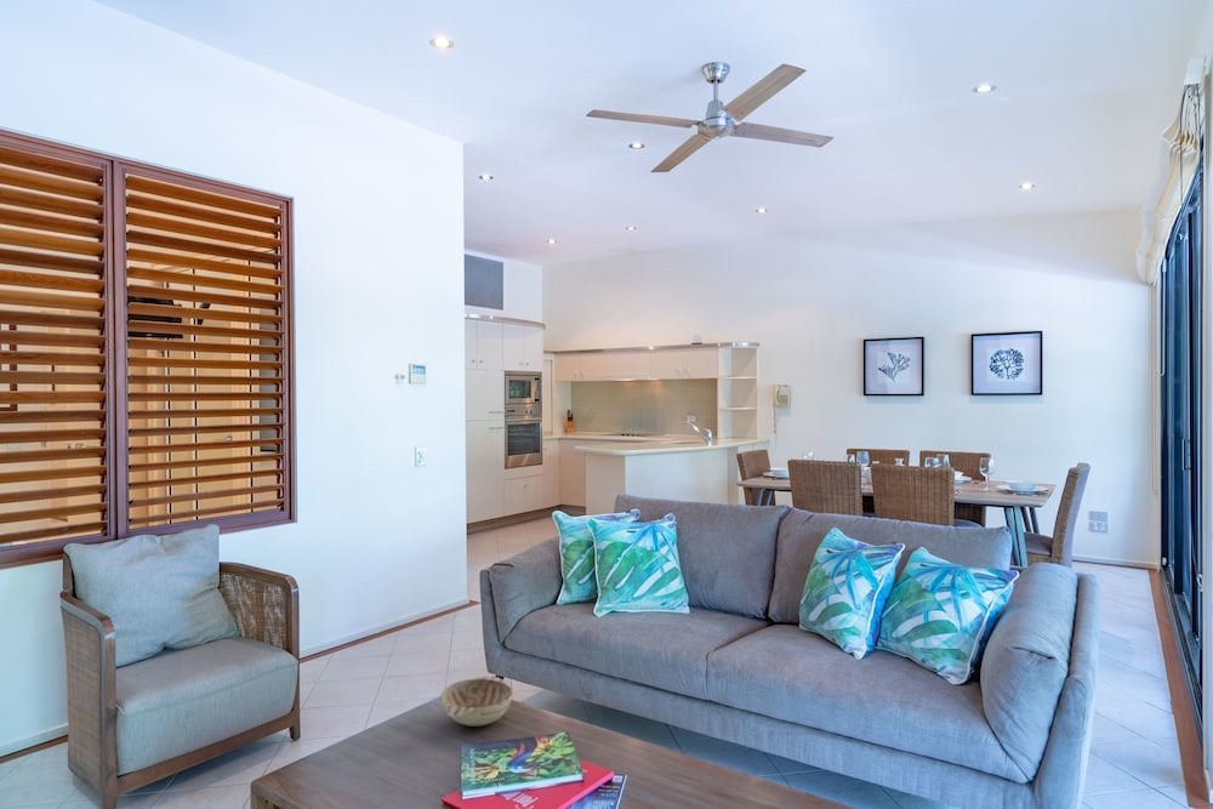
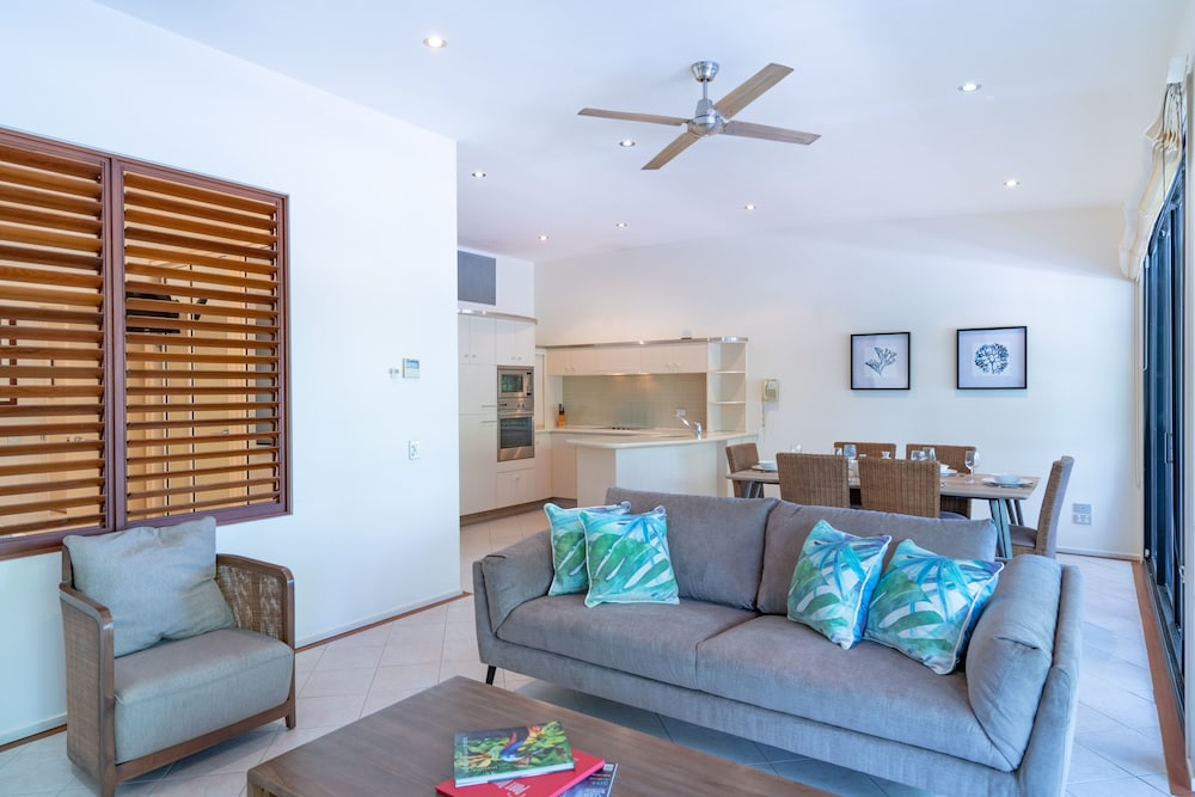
- decorative bowl (477, 705)
